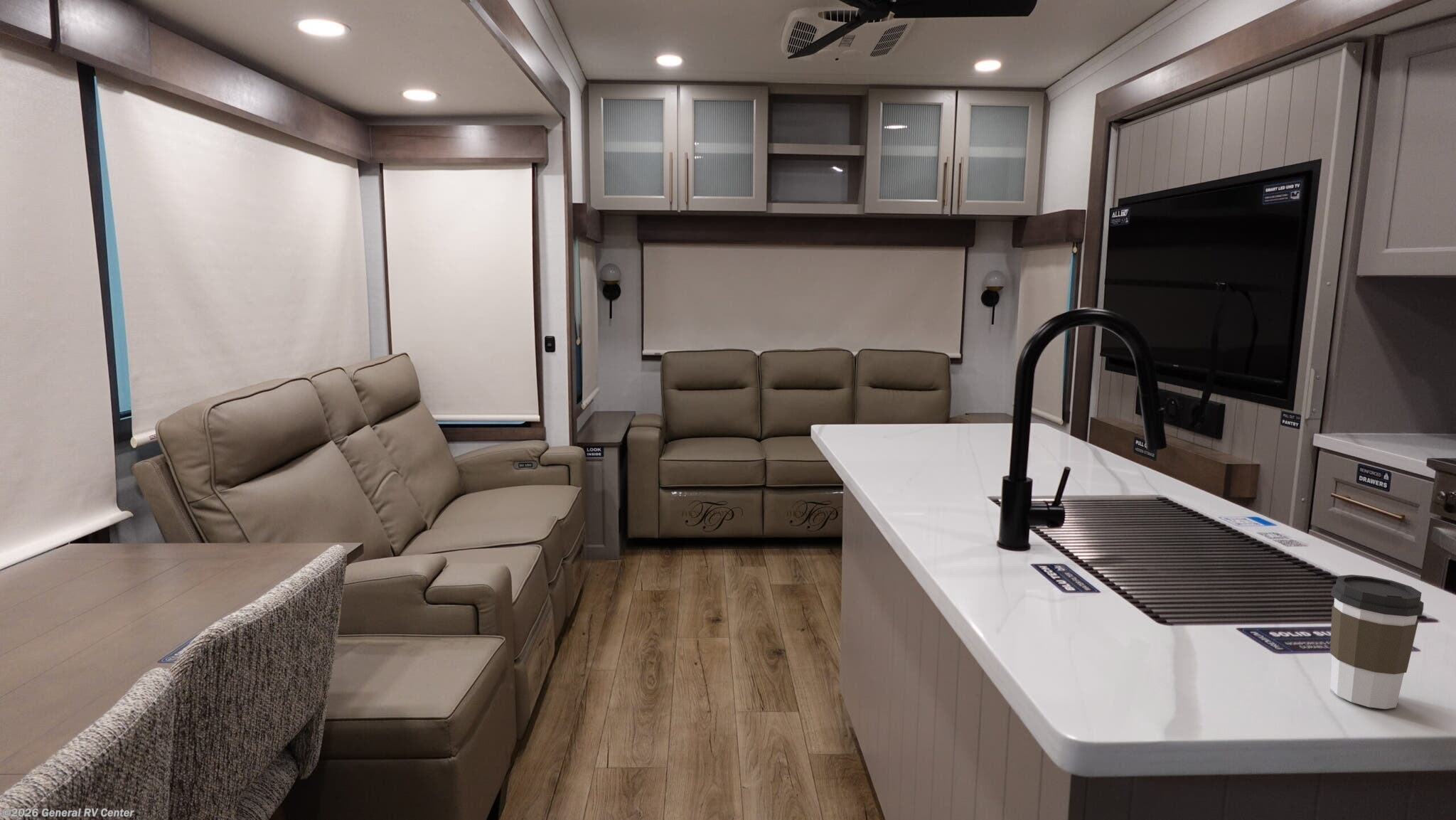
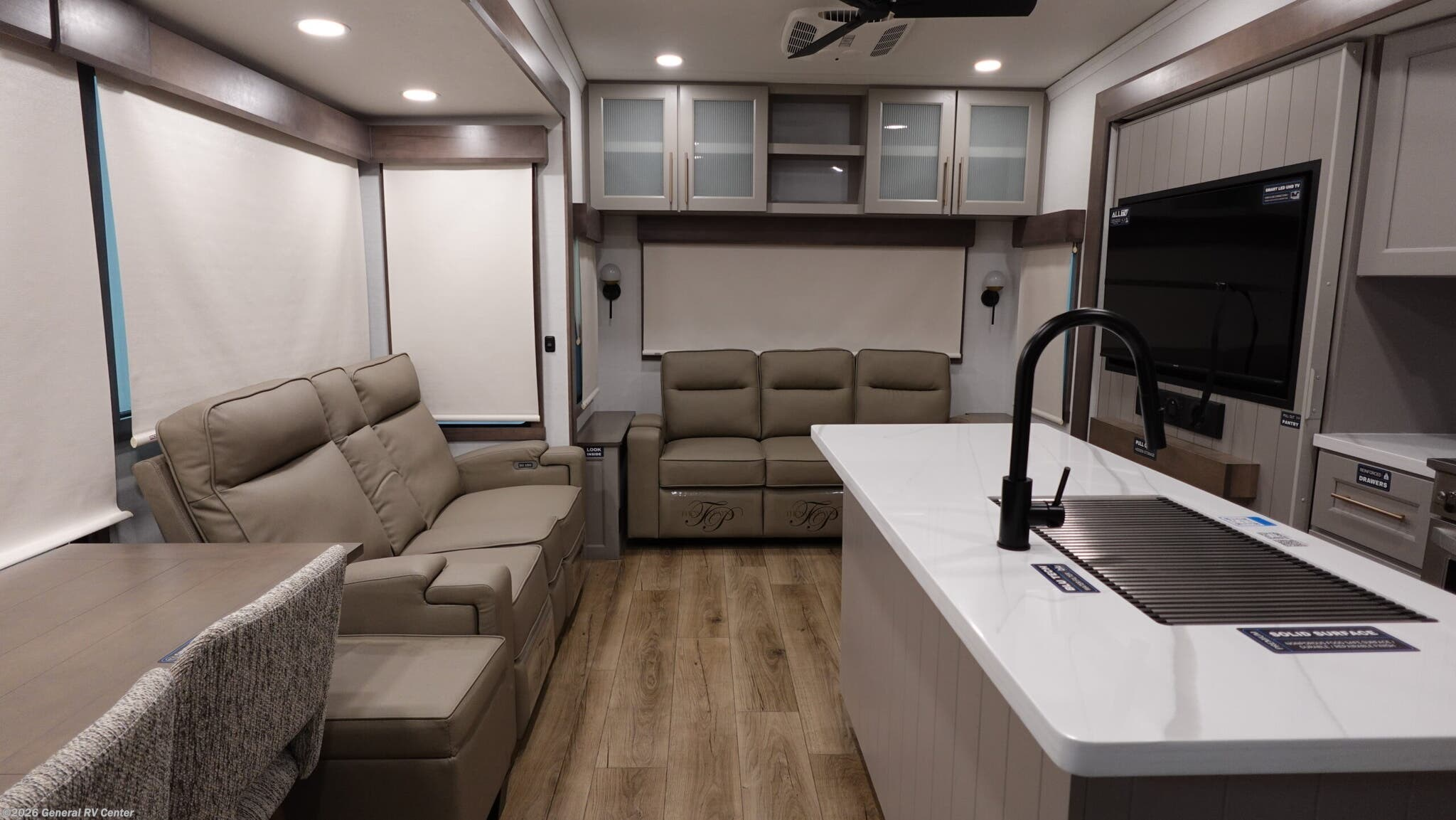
- coffee cup (1370, 641)
